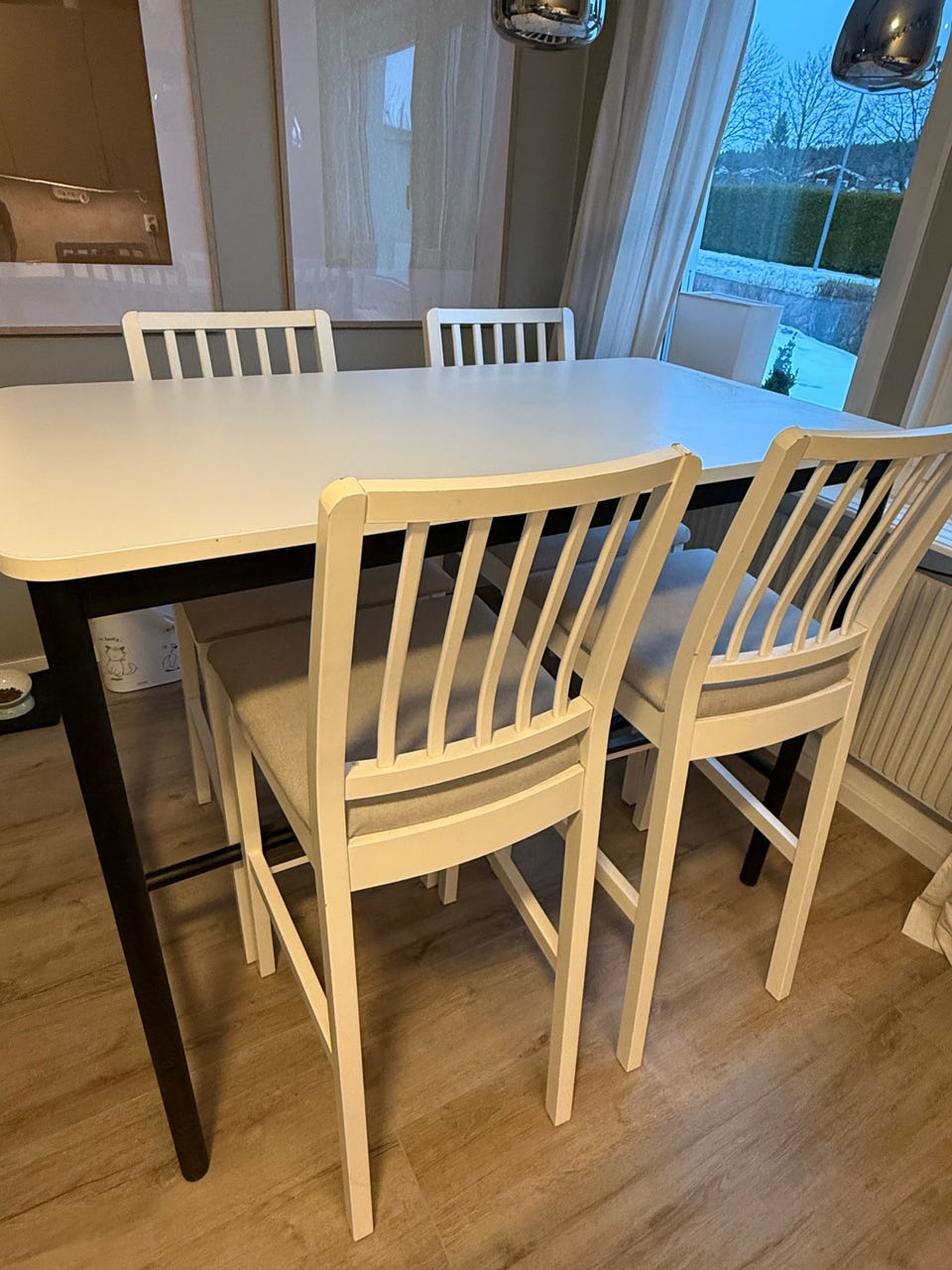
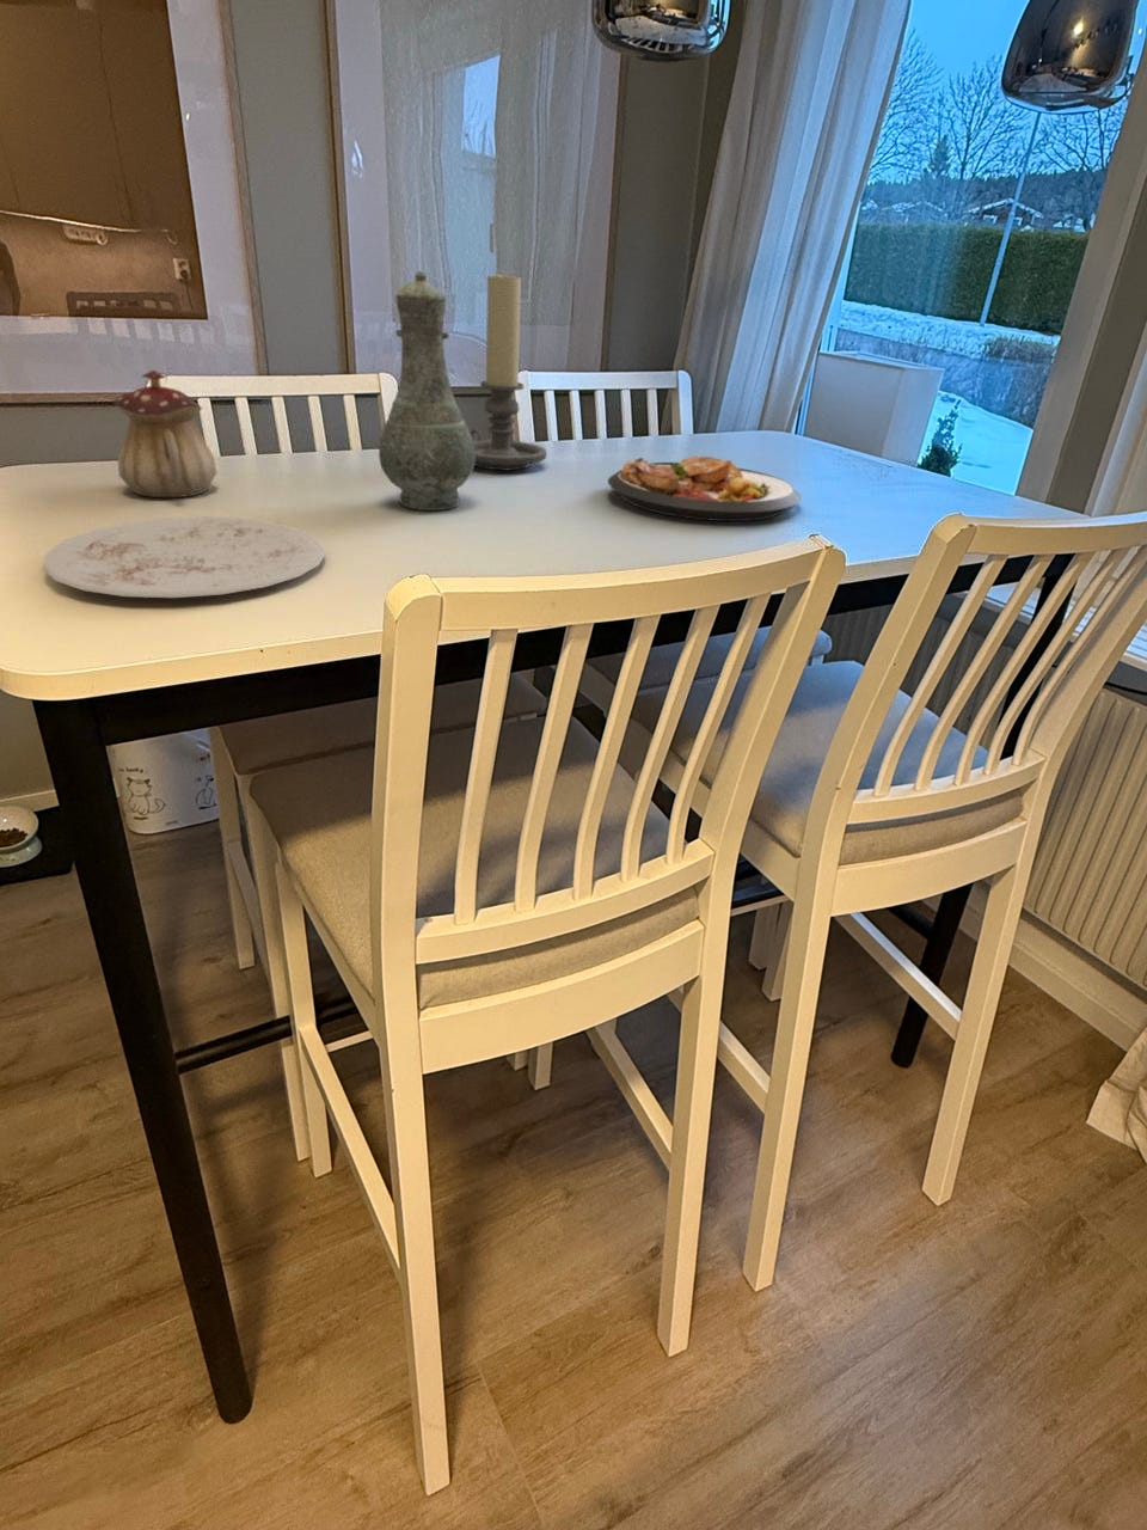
+ teapot (163, 431)
+ candle holder (498, 371)
+ plate (704, 482)
+ vase (425, 393)
+ plate (190, 555)
